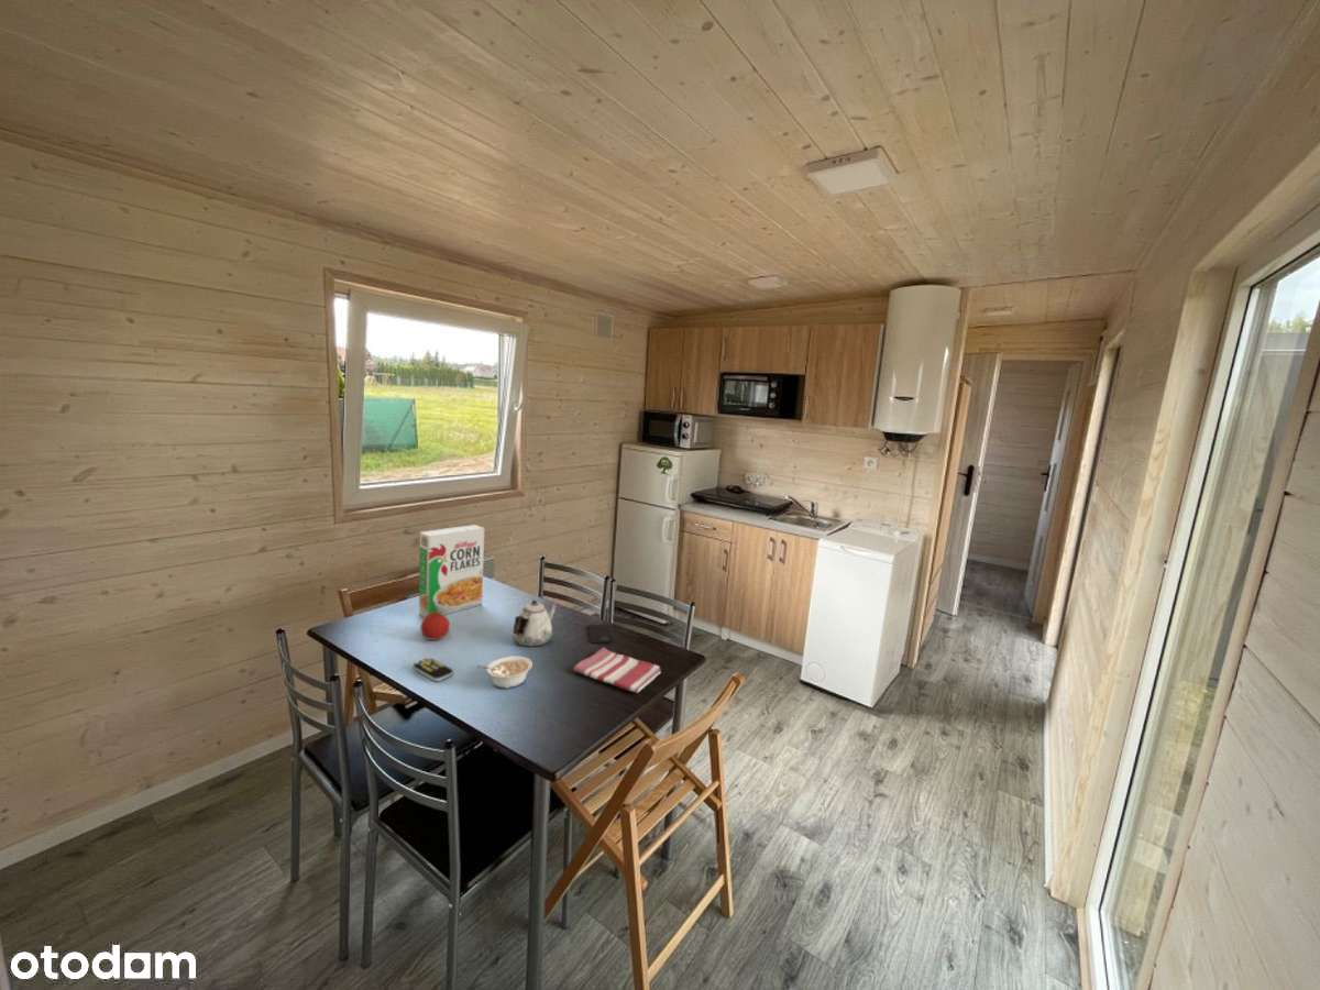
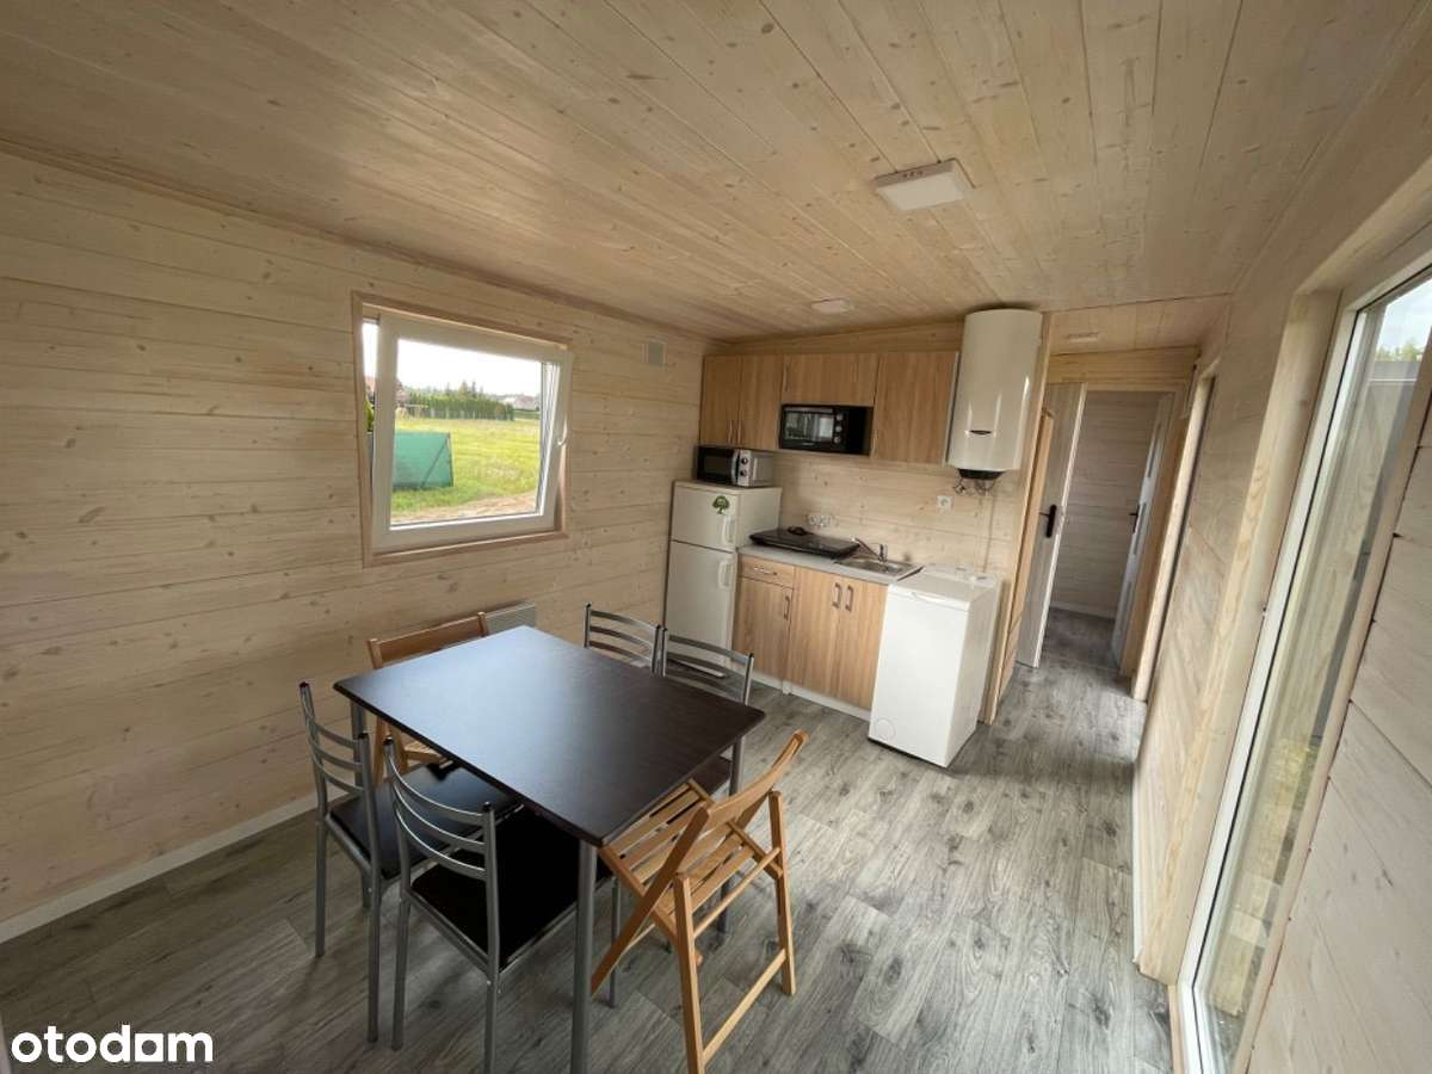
- dish towel (617, 669)
- fruit (435, 624)
- smartphone (598, 632)
- cereal box (452, 570)
- legume (507, 672)
- teapot (536, 618)
- remote control (432, 669)
